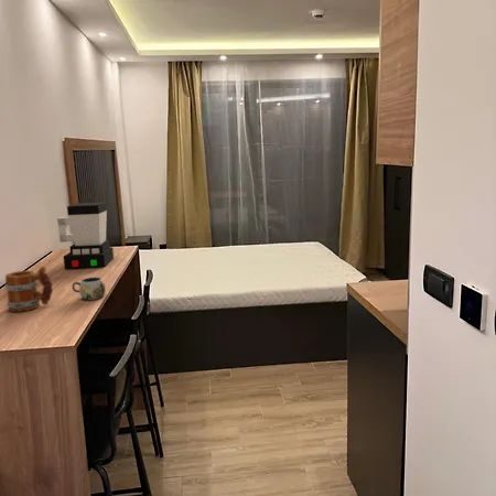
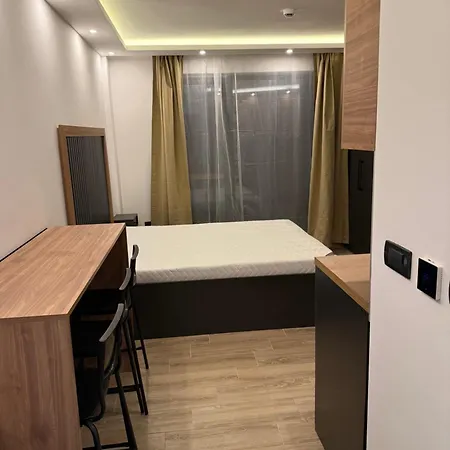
- mug (29, 287)
- coffee maker (82, 234)
- mug (88, 288)
